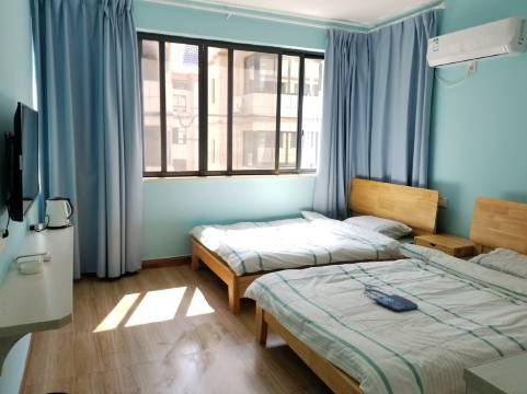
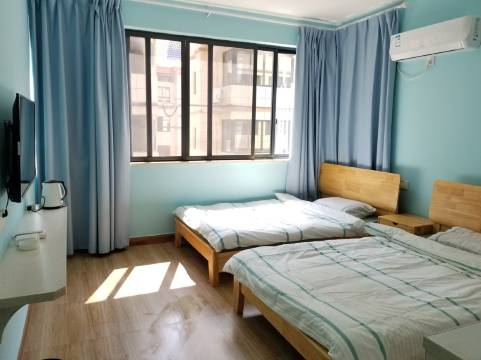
- shopping bag (386, 297)
